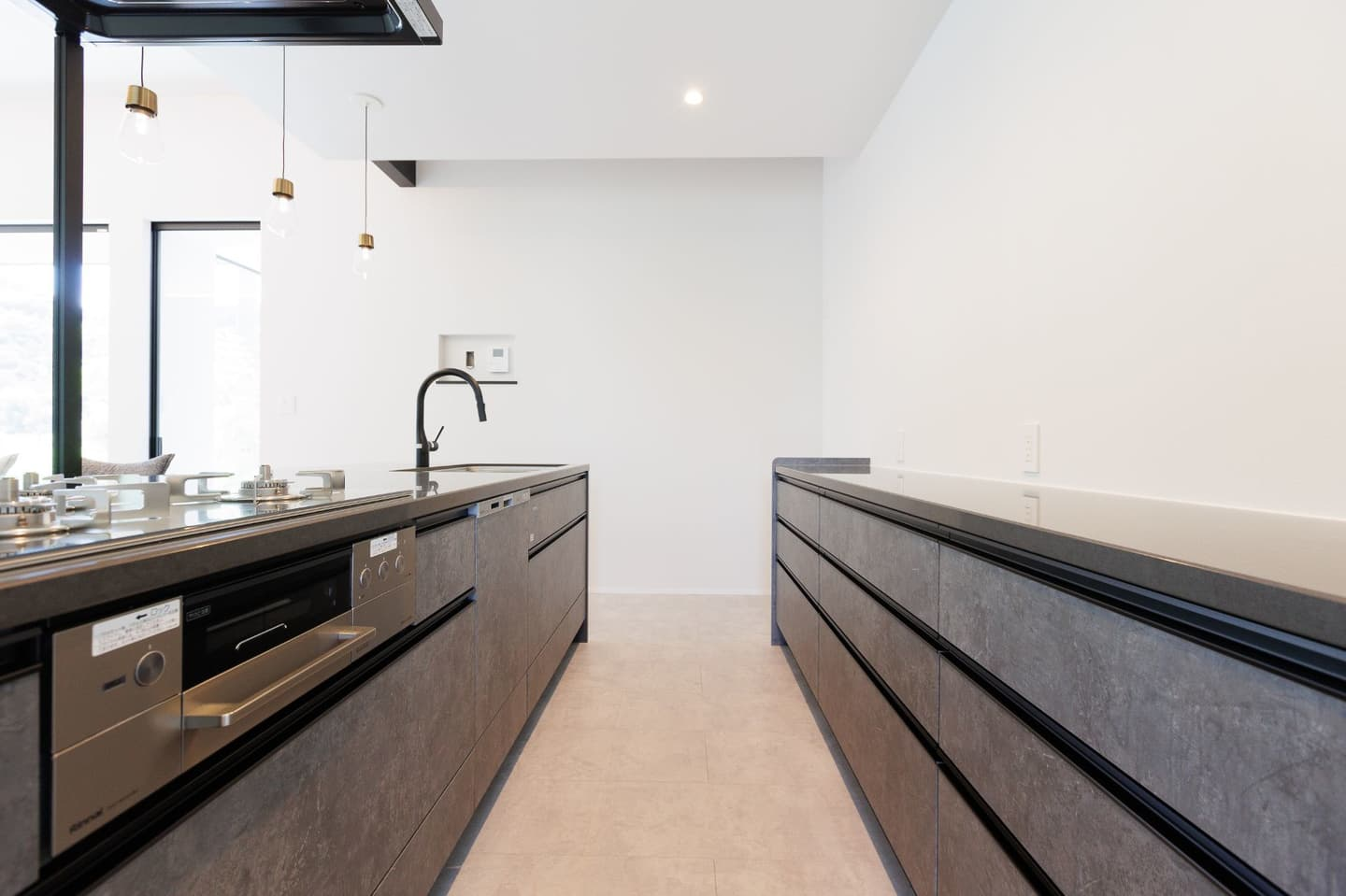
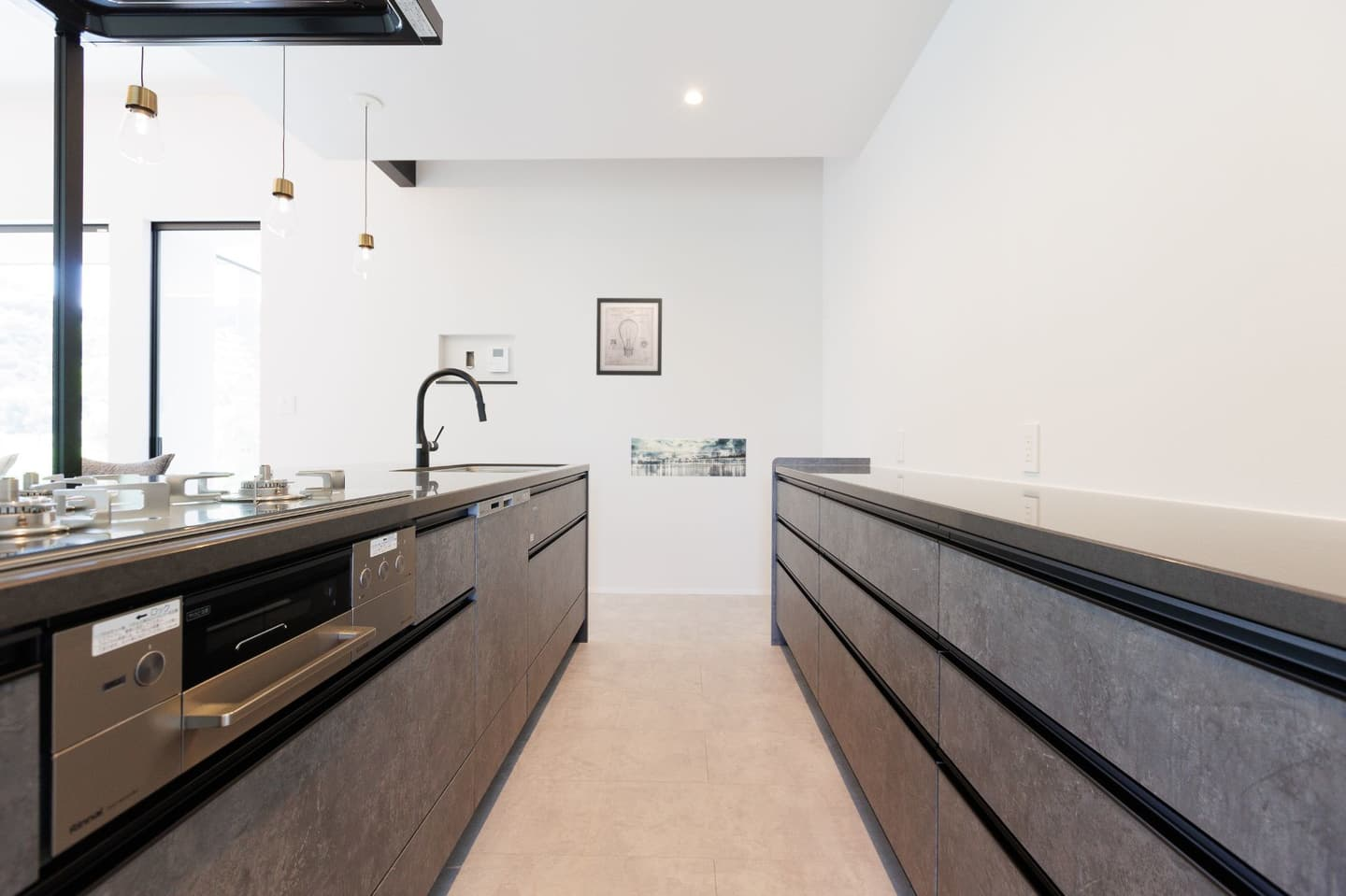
+ wall art (629, 336)
+ wall art (688, 457)
